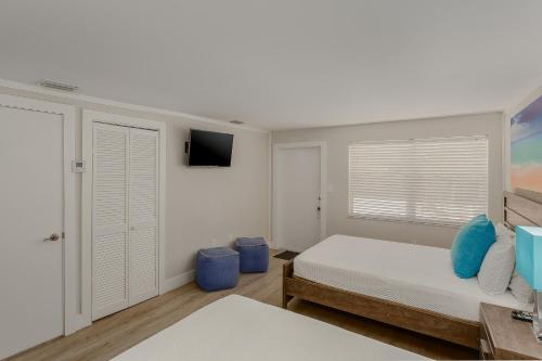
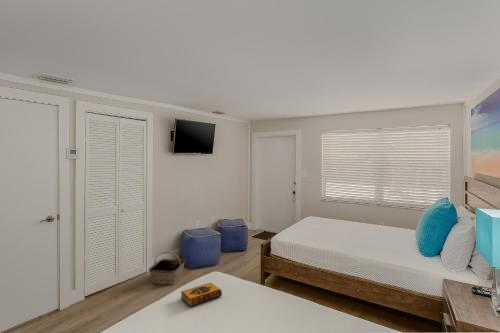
+ hardback book (201, 294)
+ basket (167, 265)
